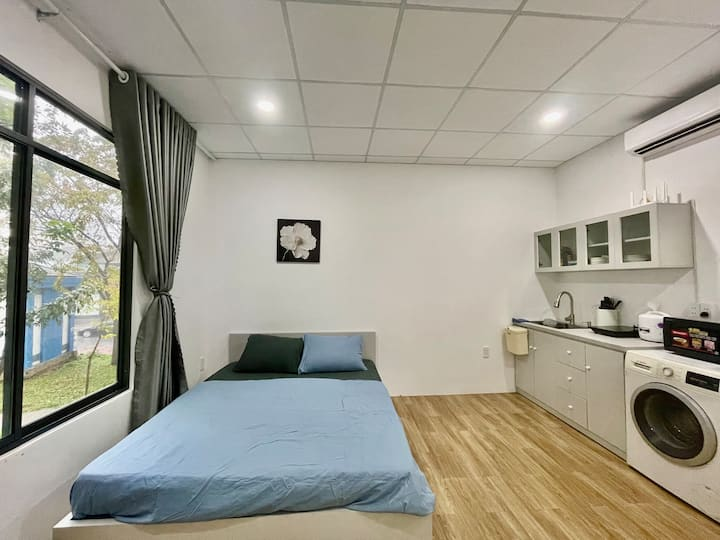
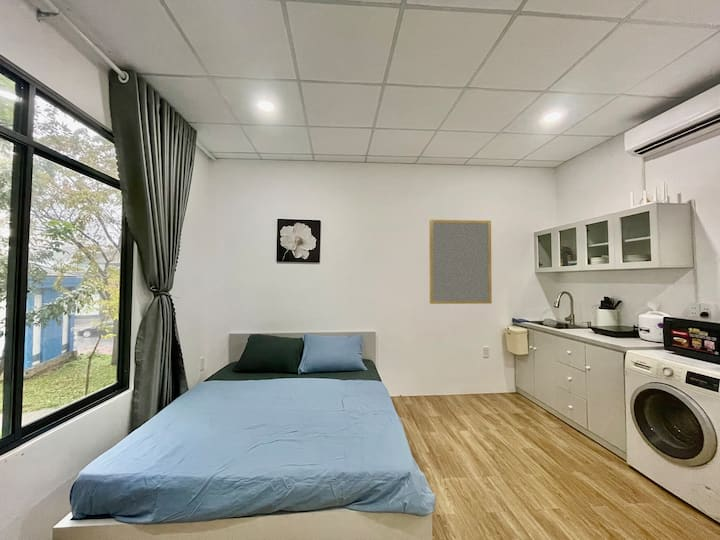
+ home mirror (460, 261)
